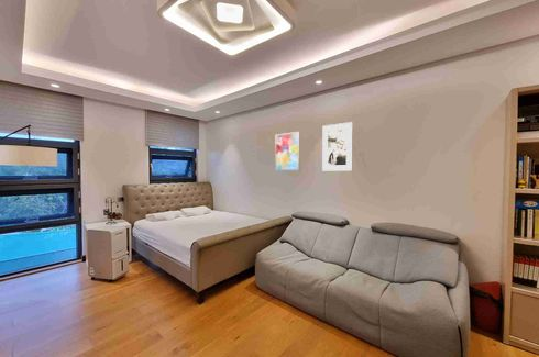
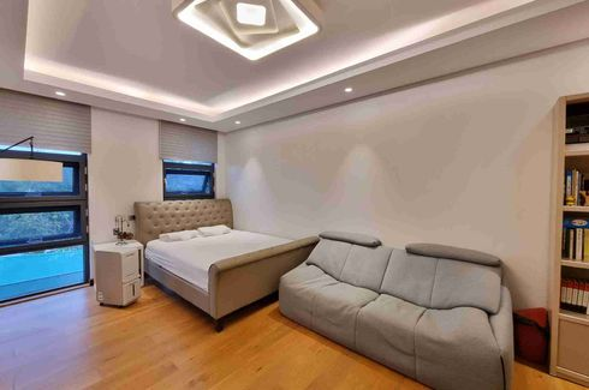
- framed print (337, 147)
- wall art (287, 152)
